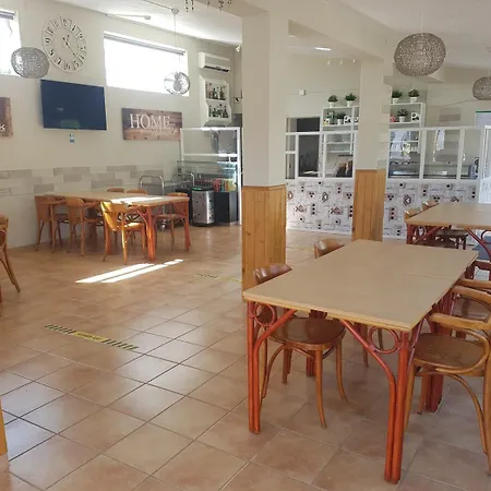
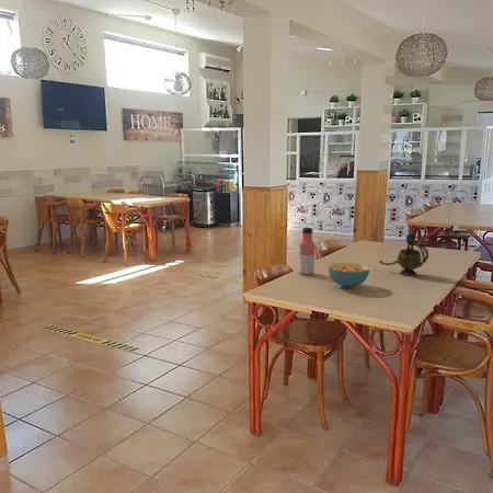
+ teapot (402, 252)
+ water bottle (307, 251)
+ cereal bowl (347, 276)
